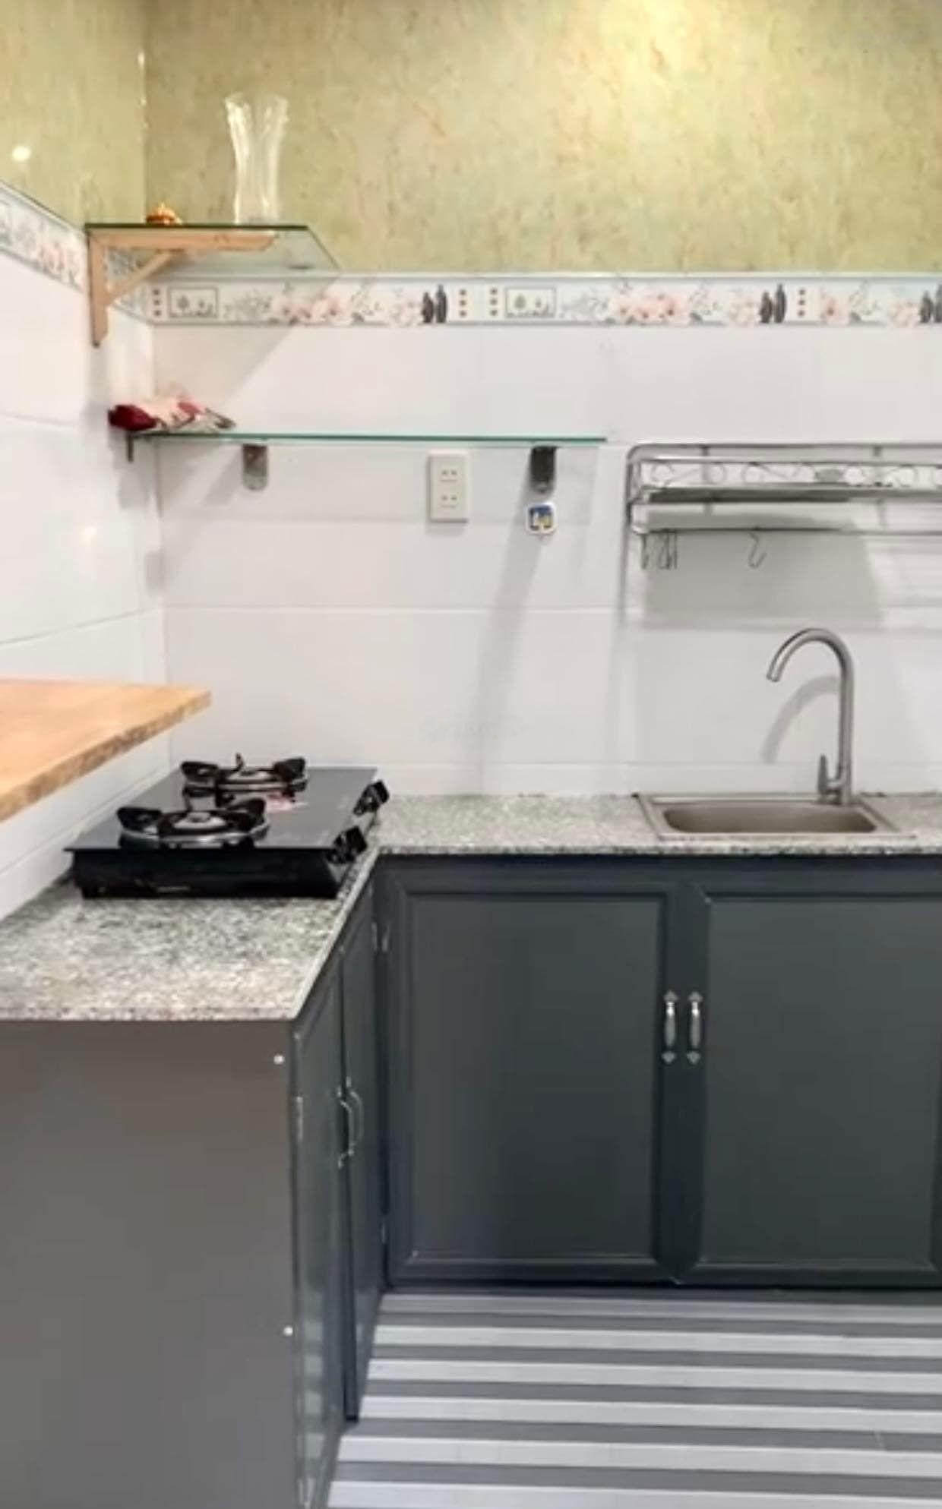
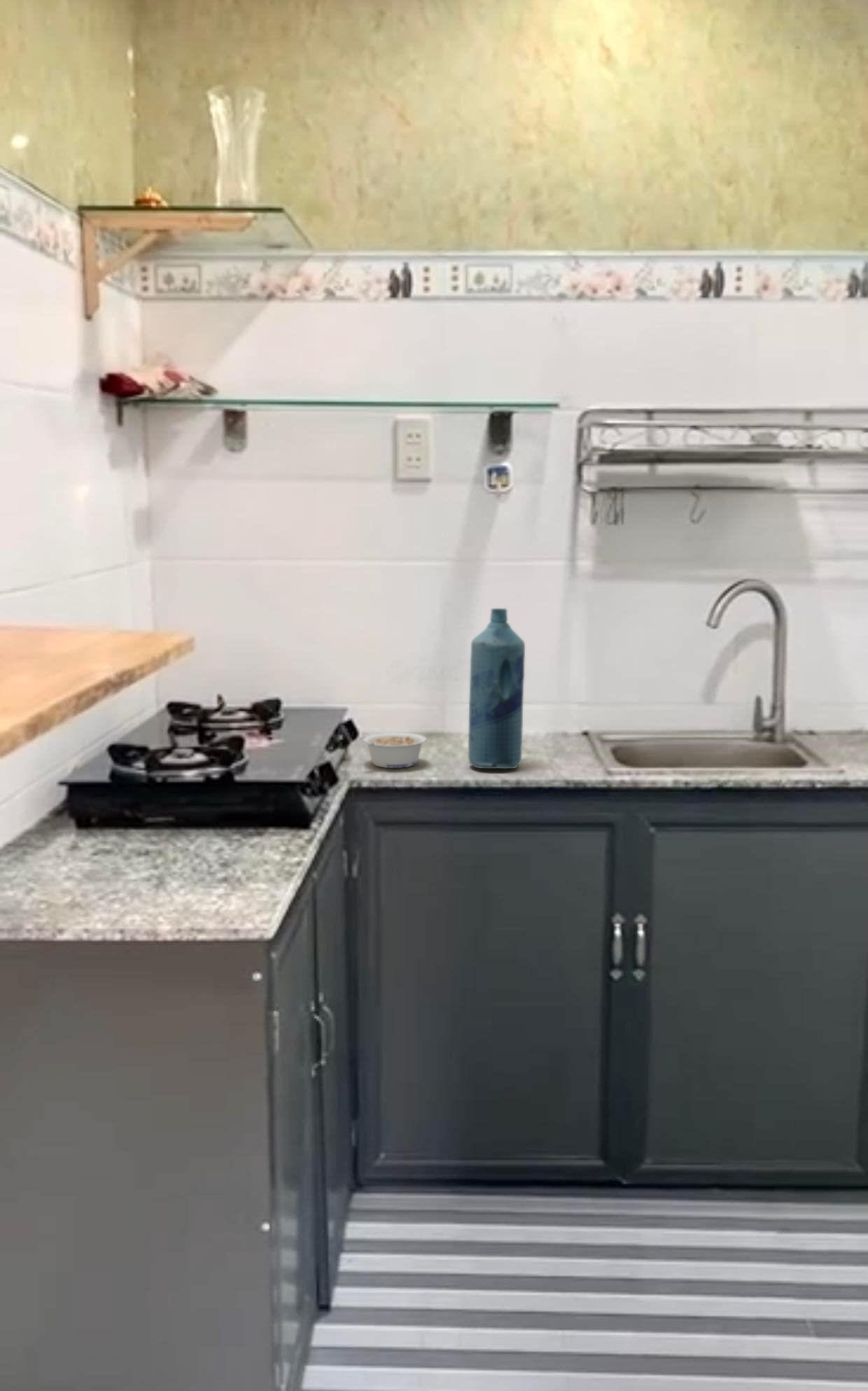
+ bottle (496, 688)
+ legume (394, 748)
